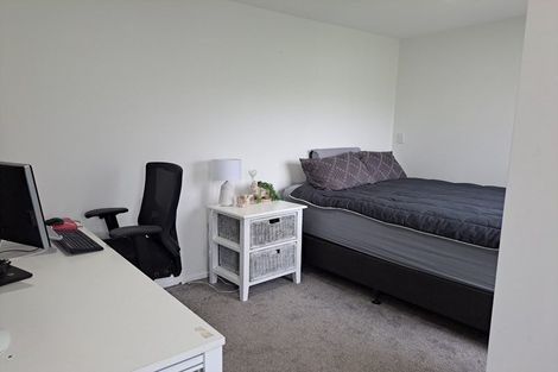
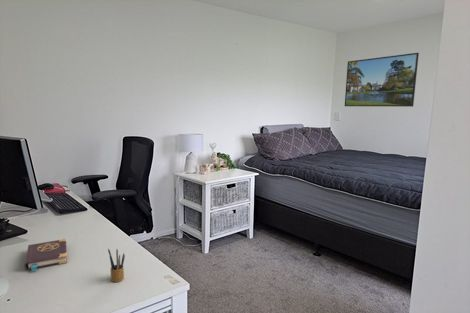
+ pencil box (116, 265)
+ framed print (377, 82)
+ book (47, 253)
